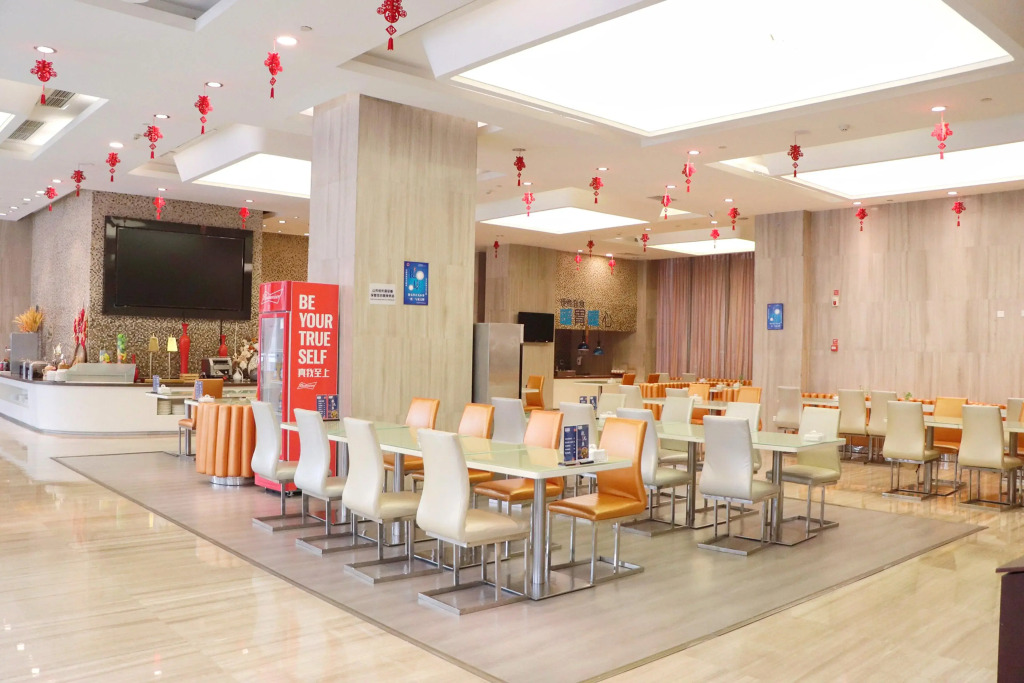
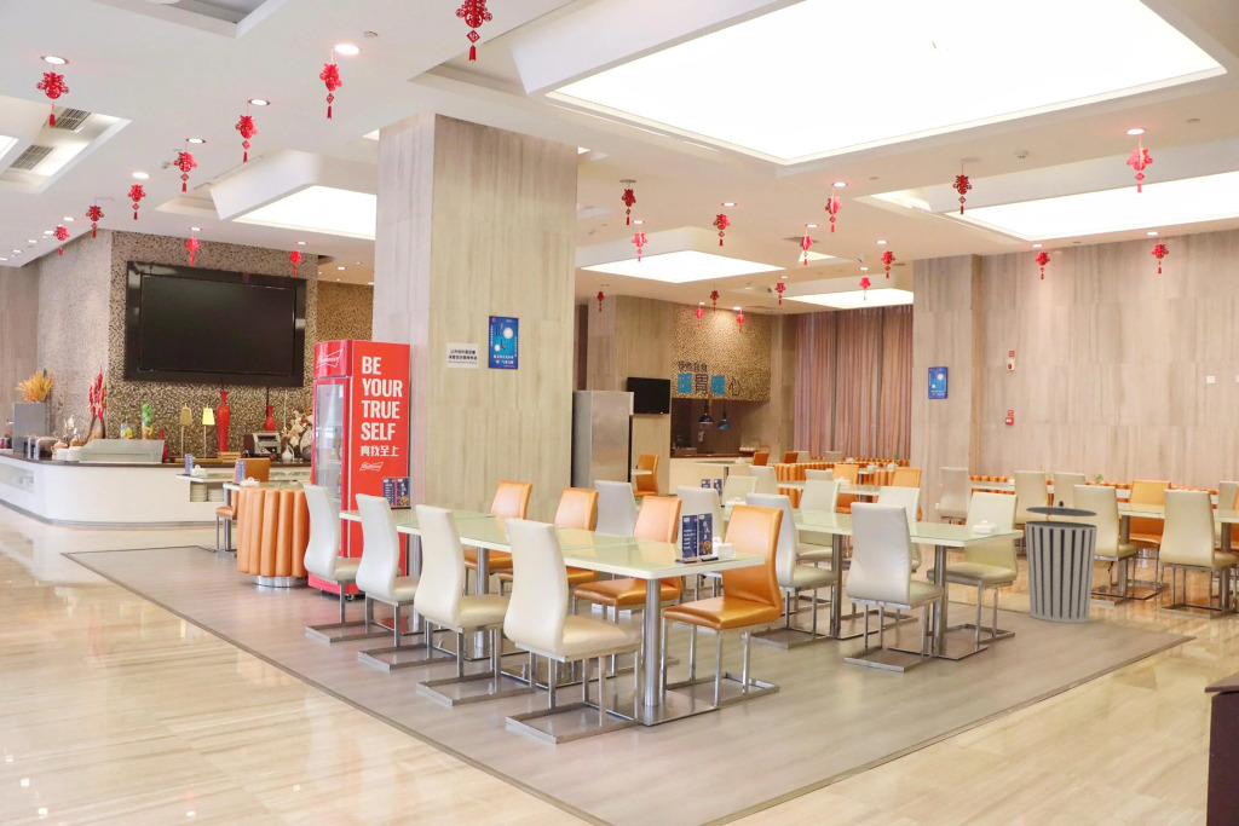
+ trash can (1060, 559)
